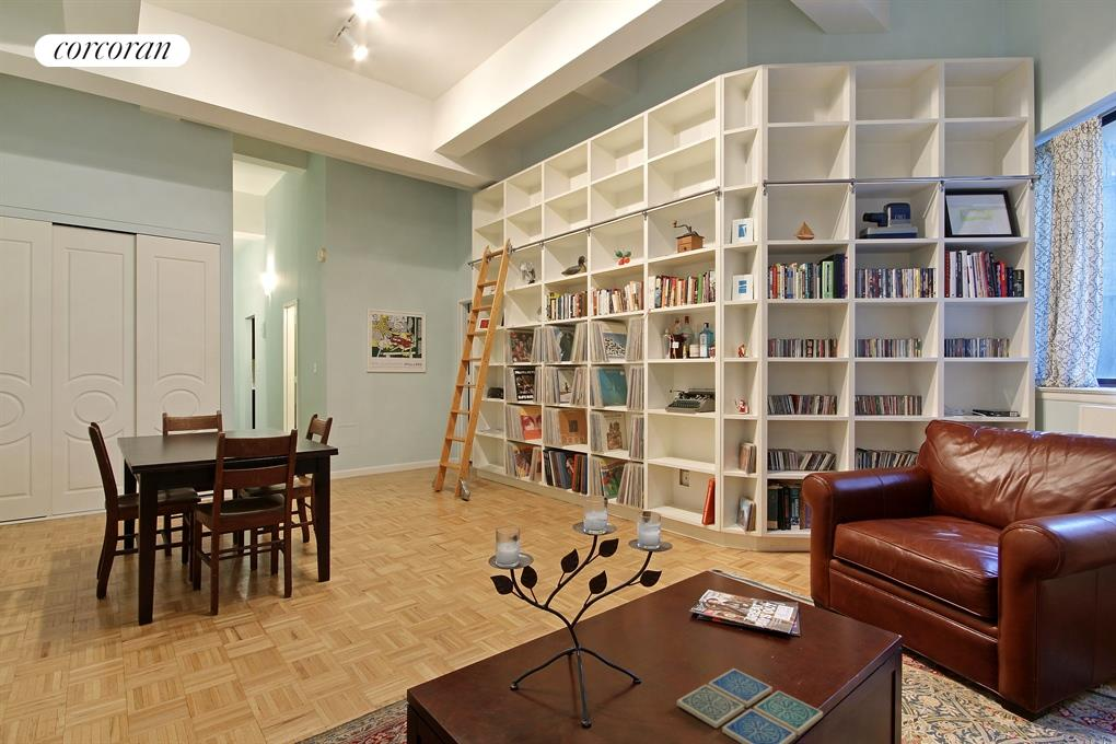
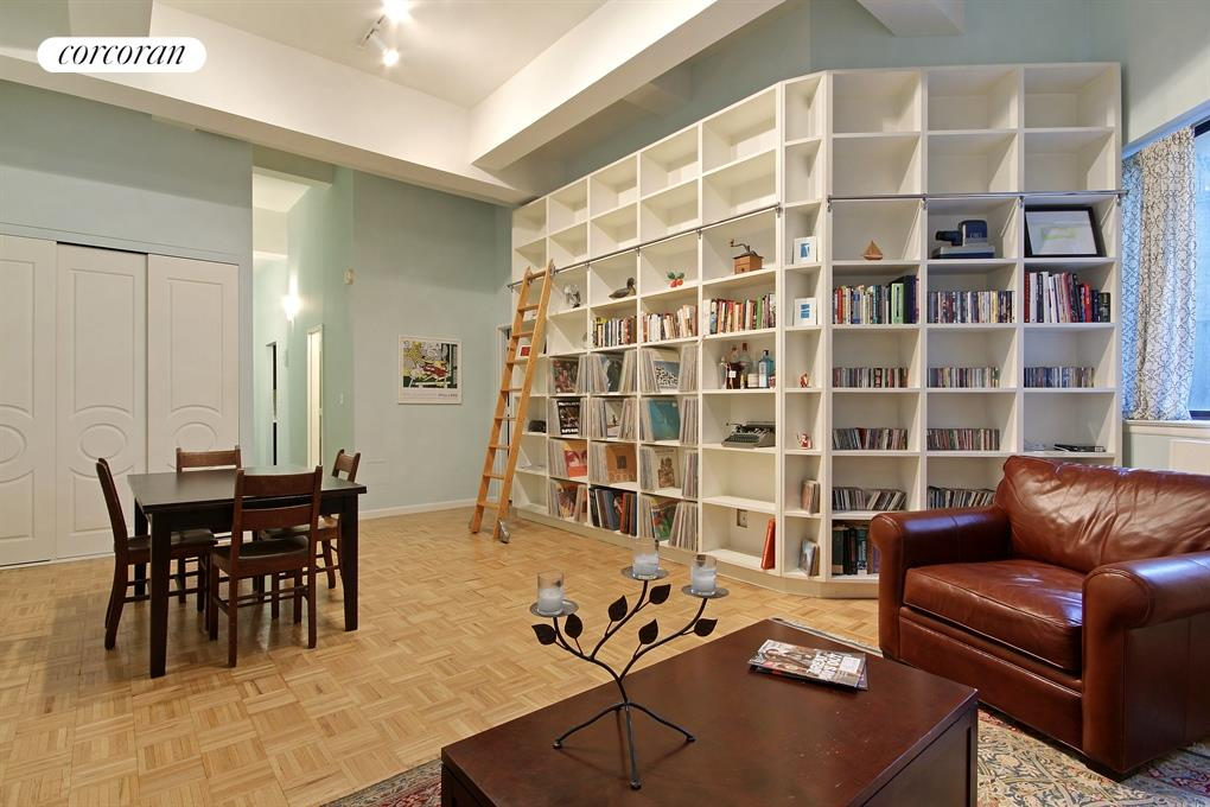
- drink coaster (749, 709)
